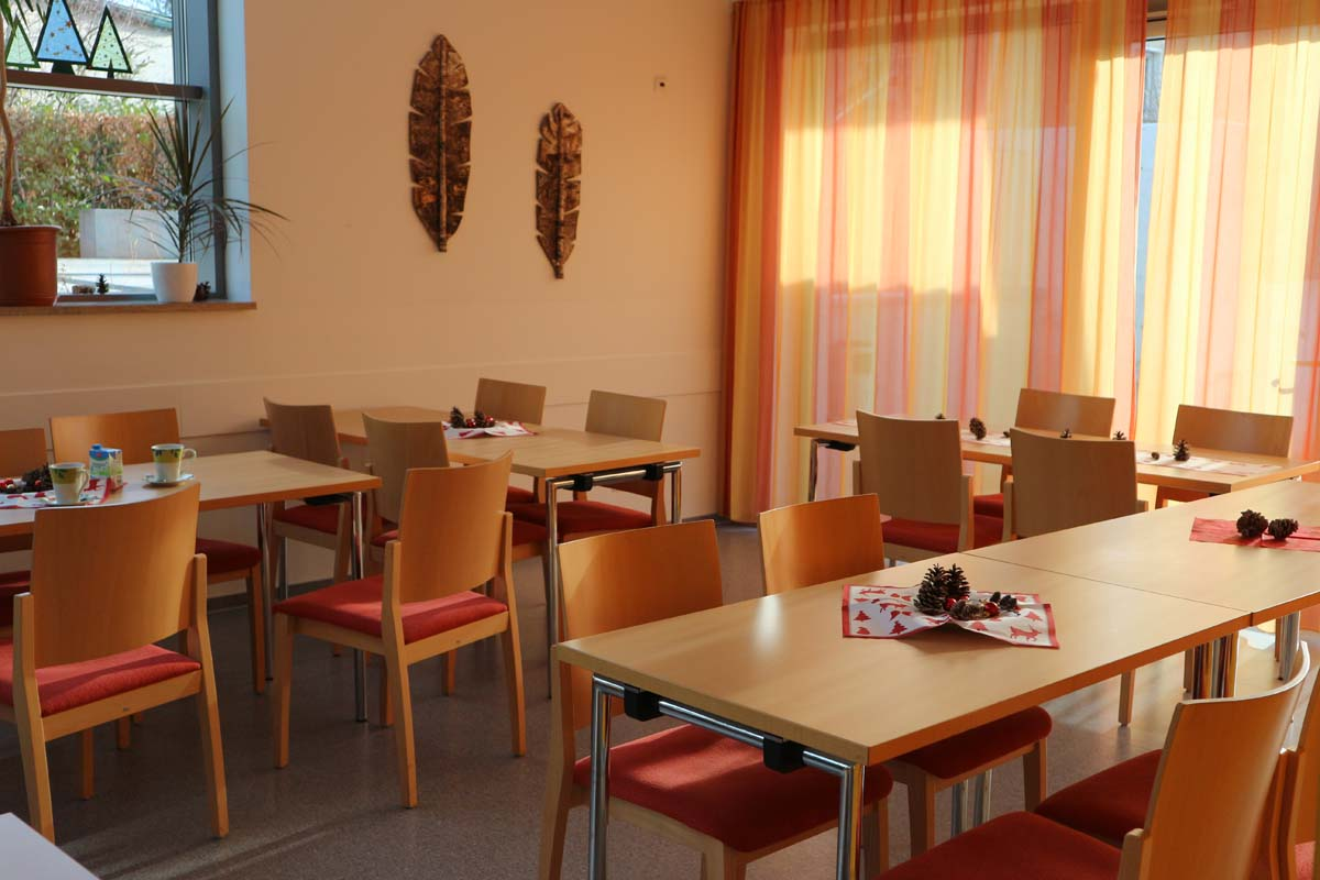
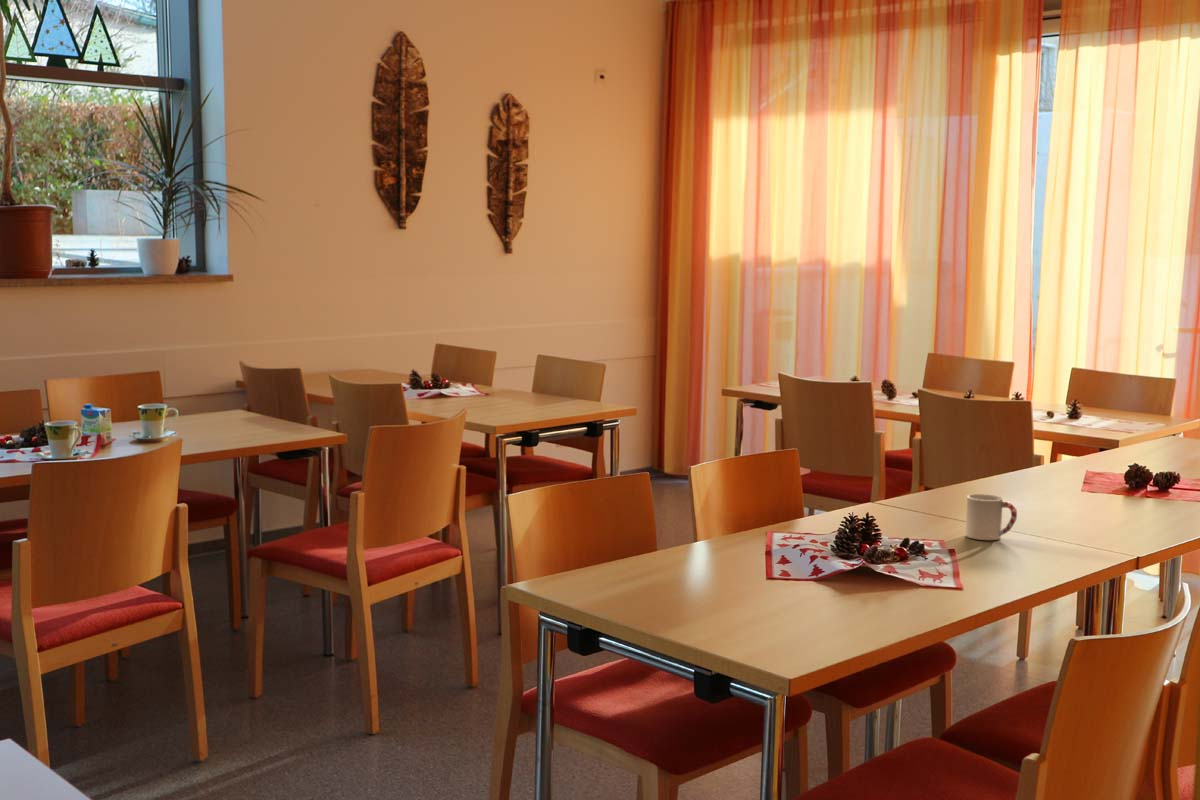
+ cup (991, 517)
